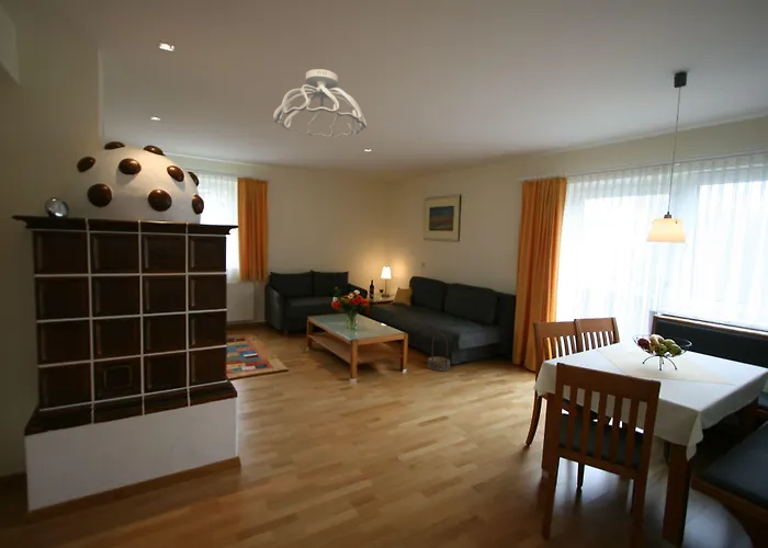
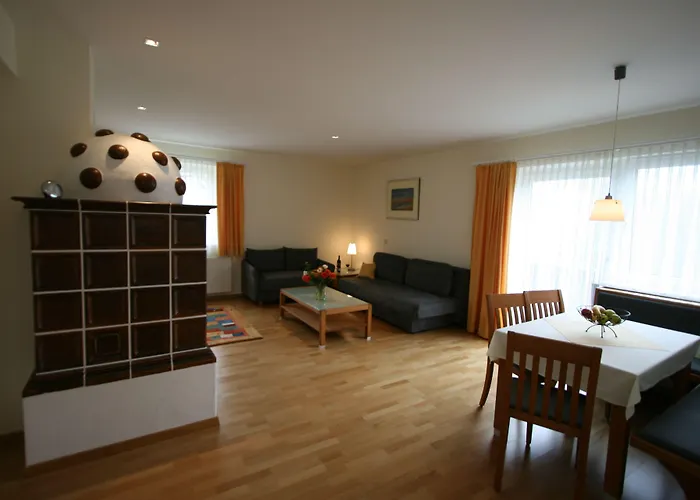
- basket (439, 356)
- ceiling light fixture (320, 101)
